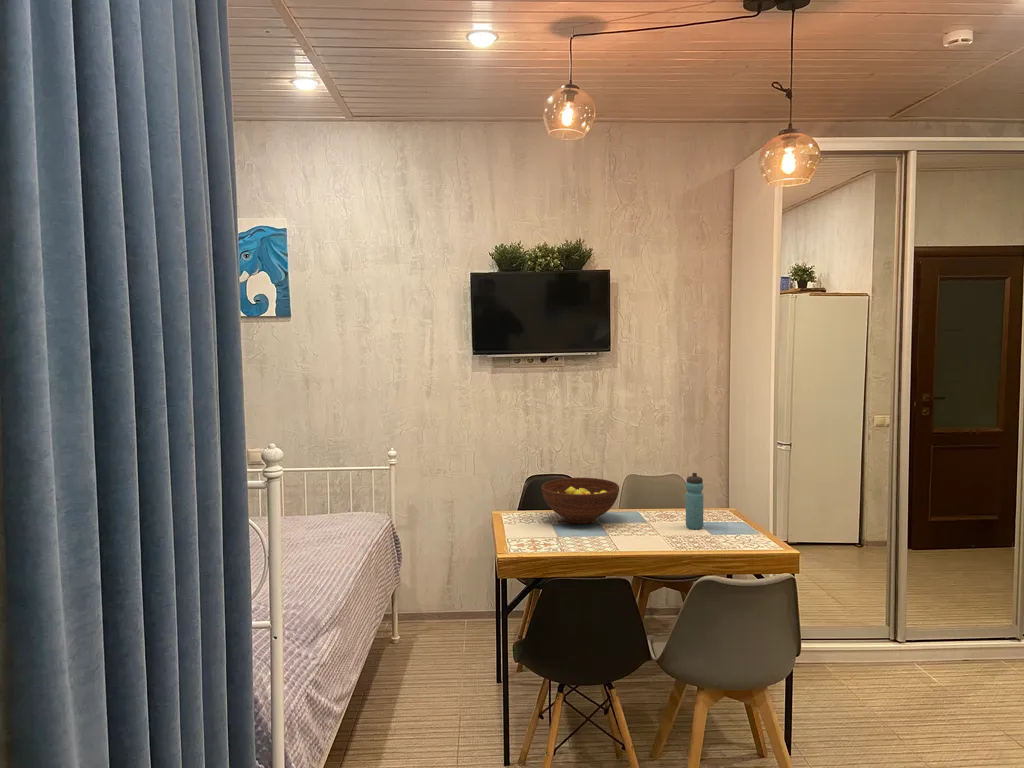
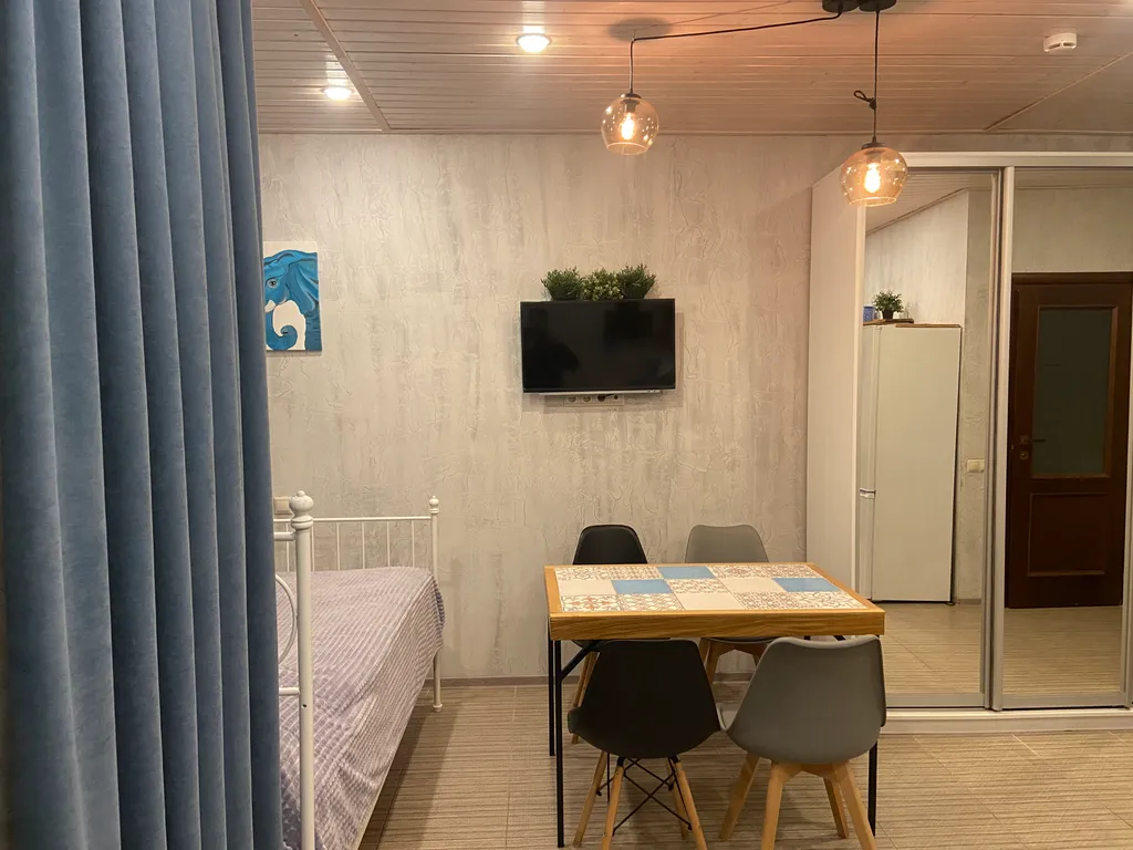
- fruit bowl (580, 503)
- water bottle (694, 500)
